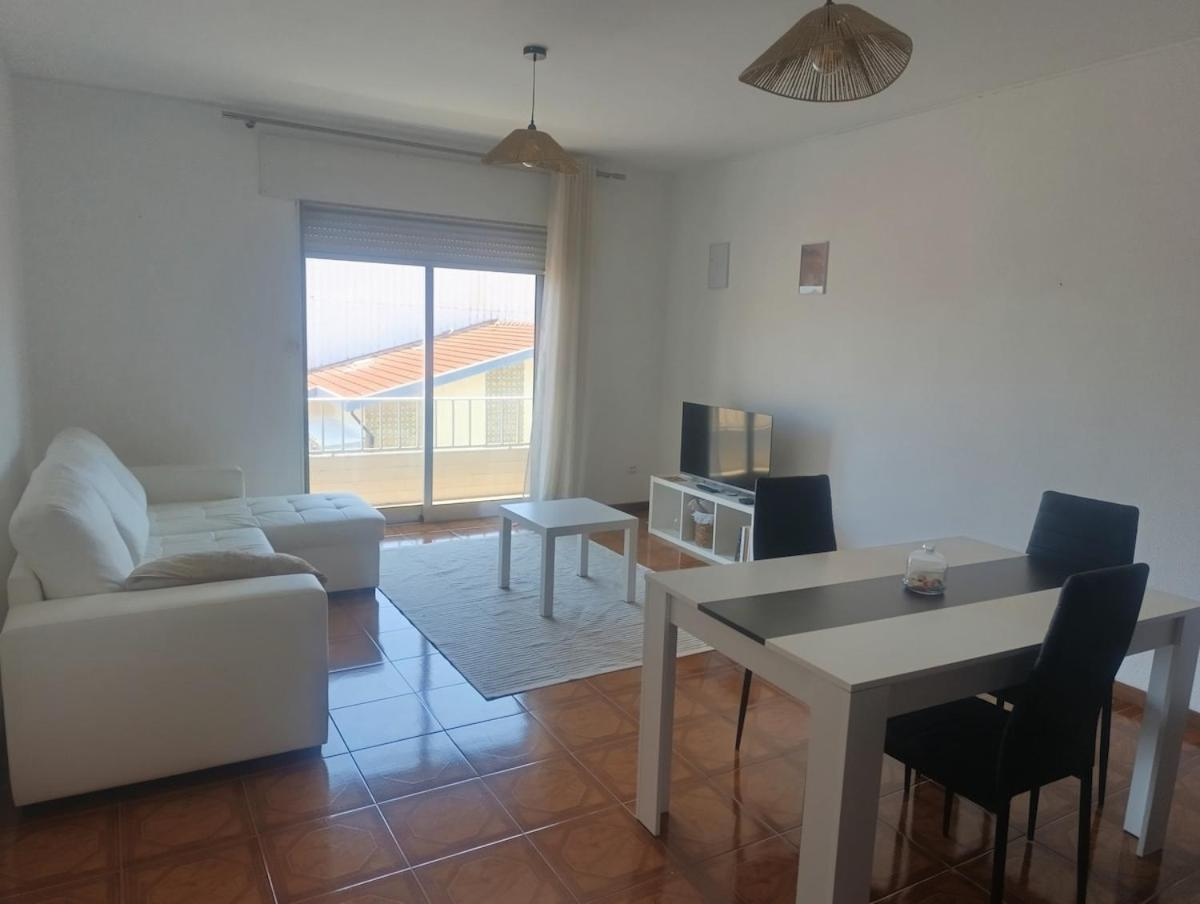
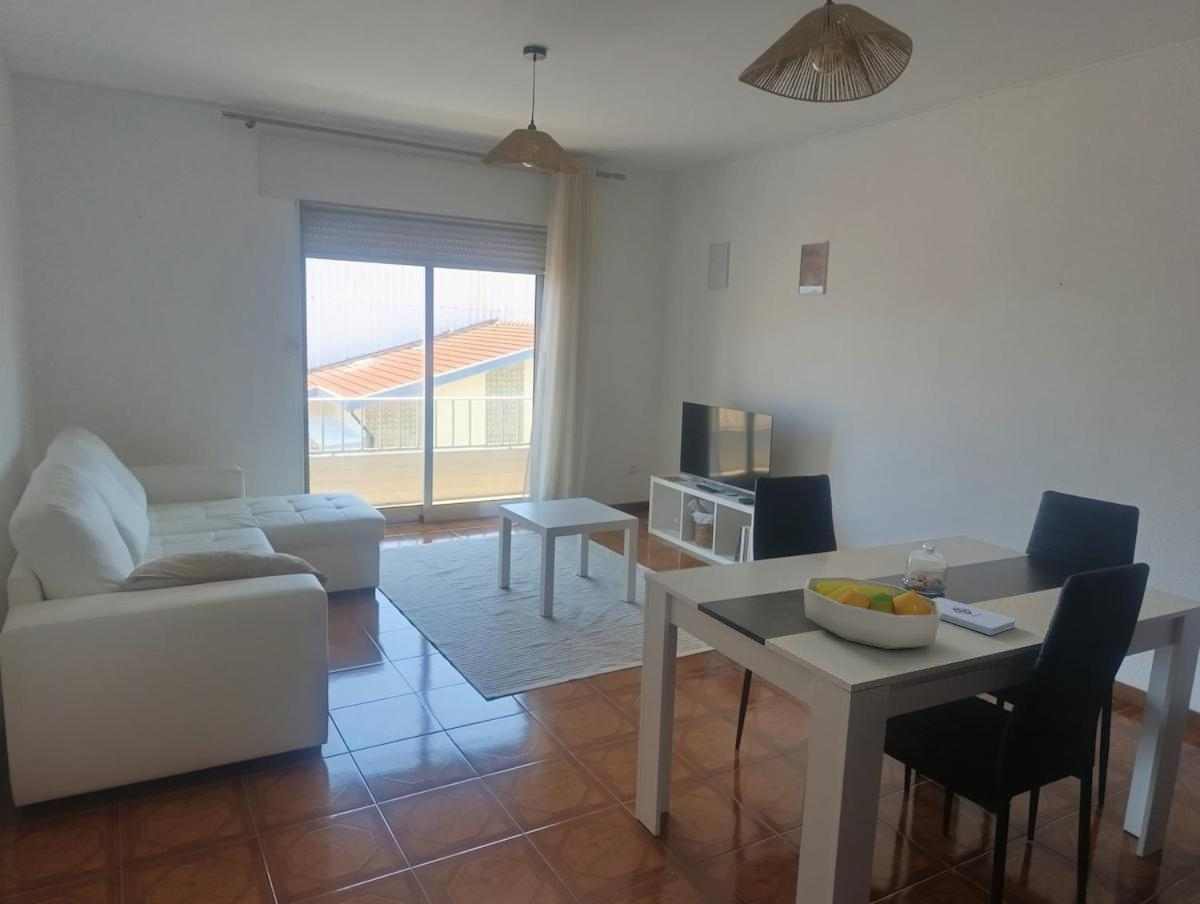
+ fruit bowl (869, 605)
+ notepad (963, 614)
